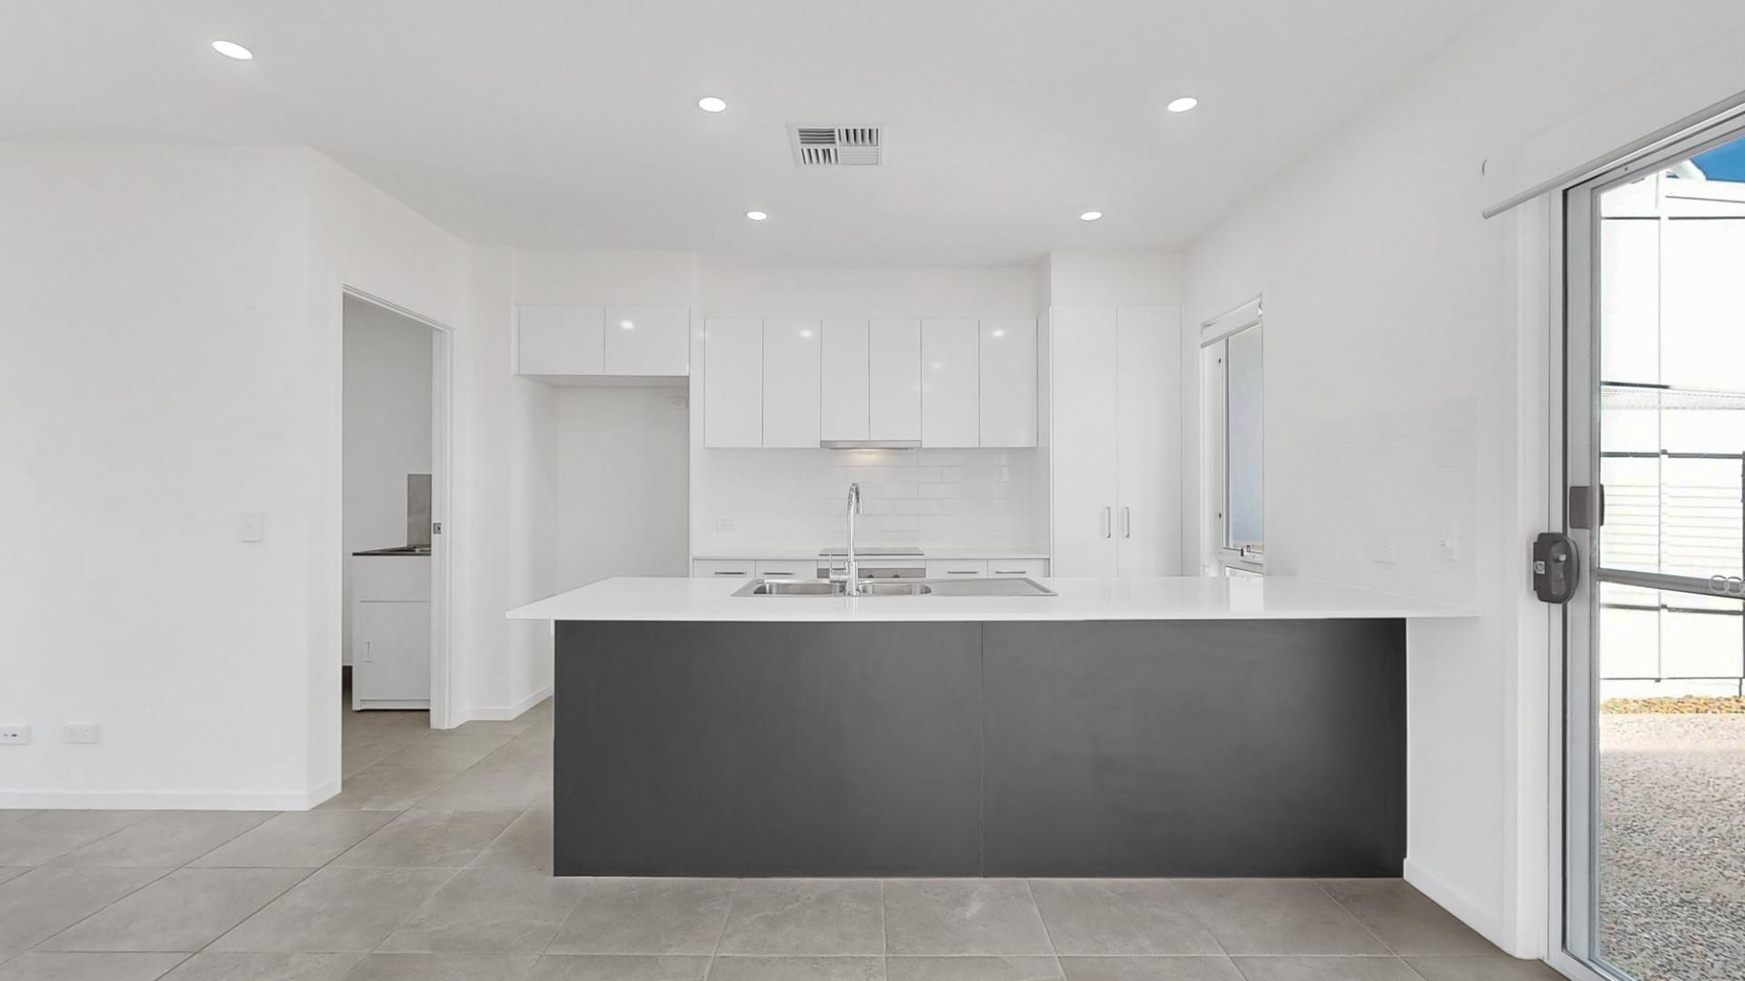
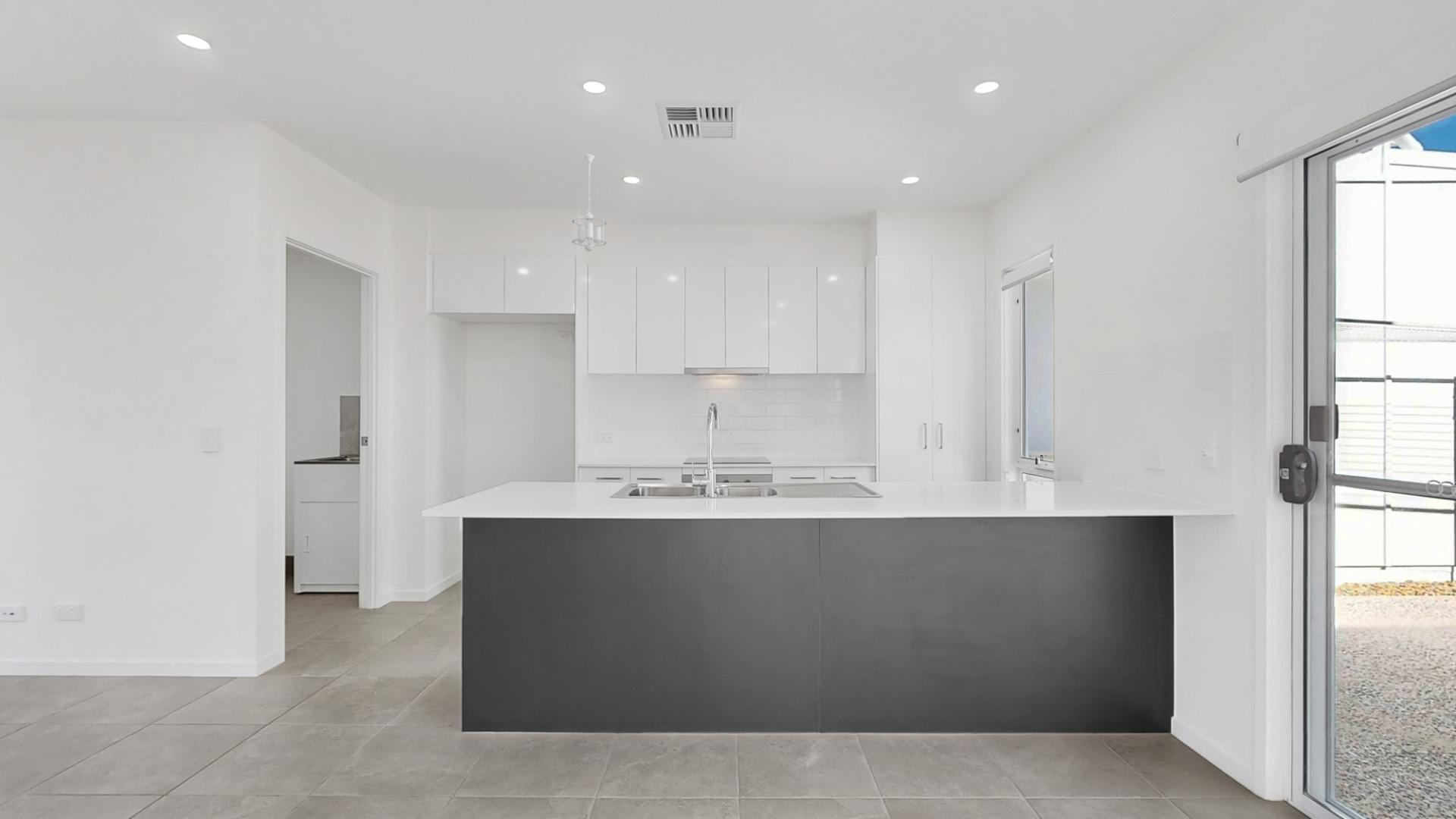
+ pendant light (589, 203)
